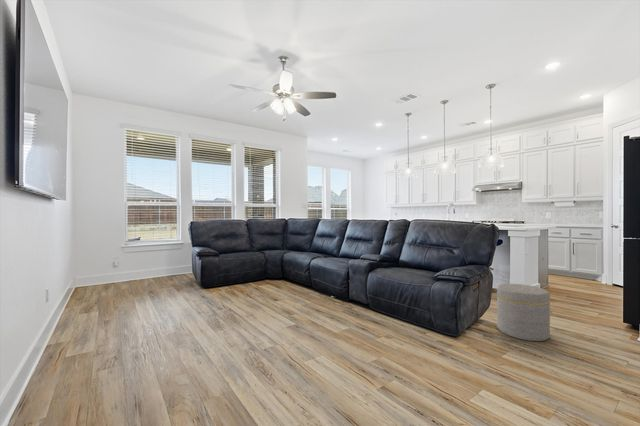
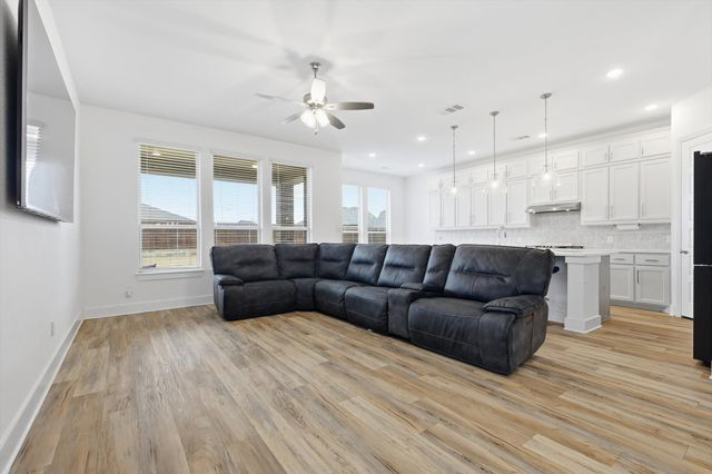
- ottoman (522, 310)
